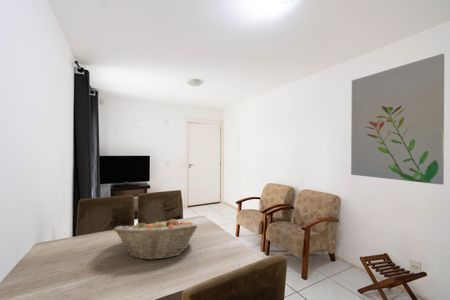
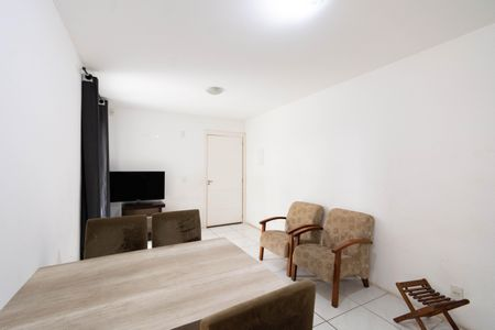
- wall art (390, 124)
- fruit basket (157, 233)
